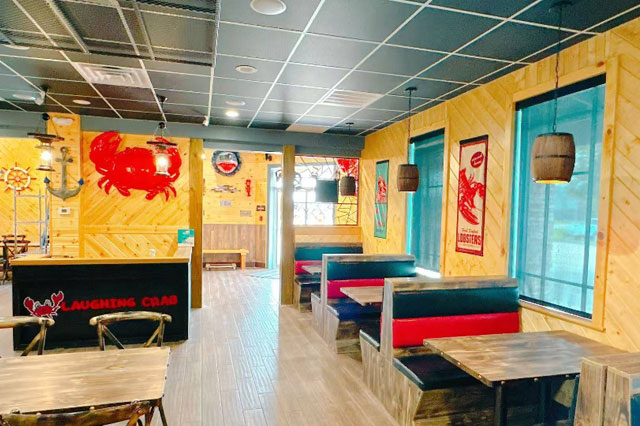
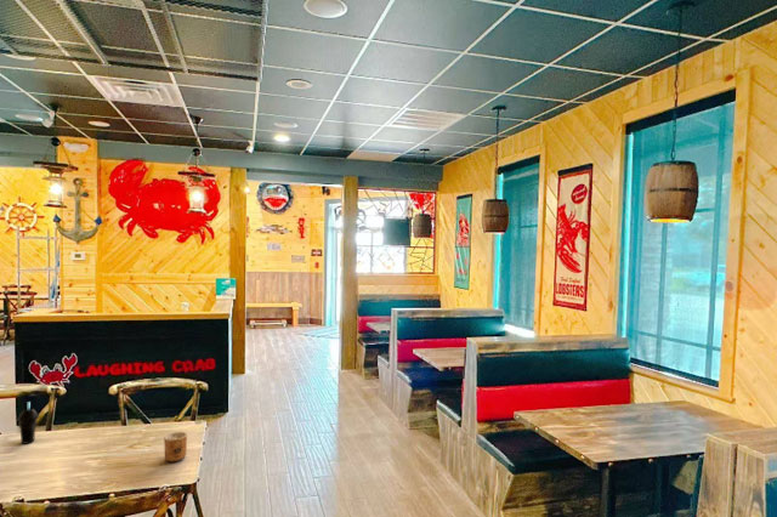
+ cup (28, 421)
+ cup (175, 447)
